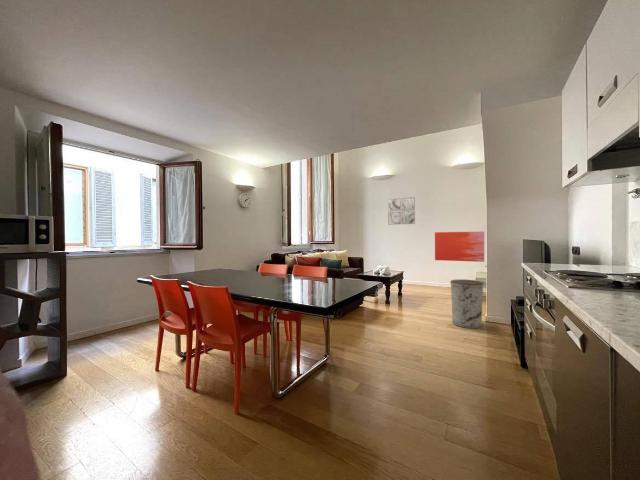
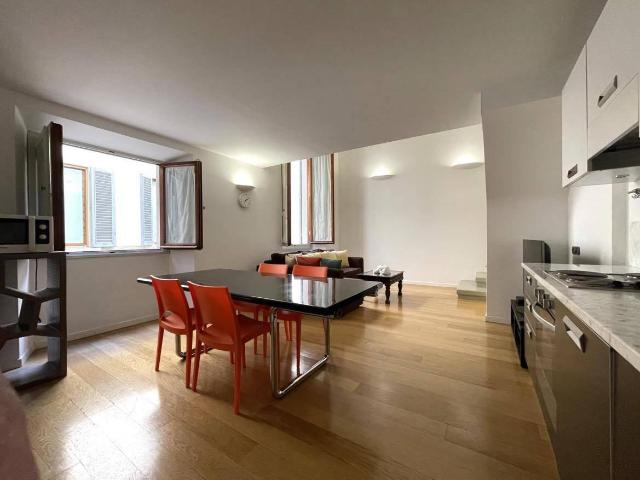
- wall art (458, 246)
- trash can (466, 301)
- wall art (401, 210)
